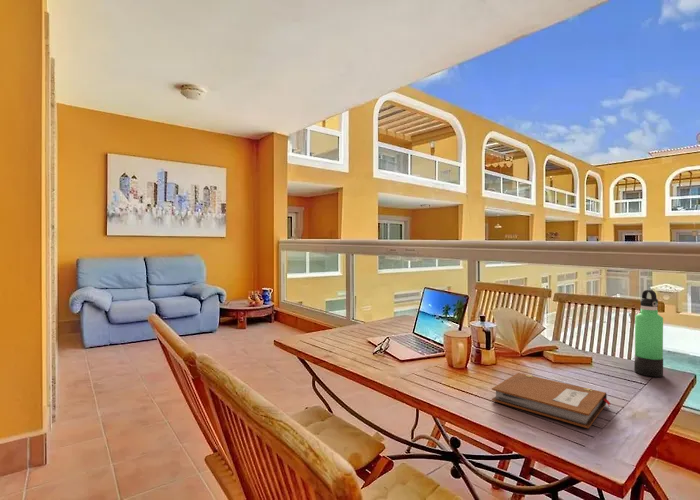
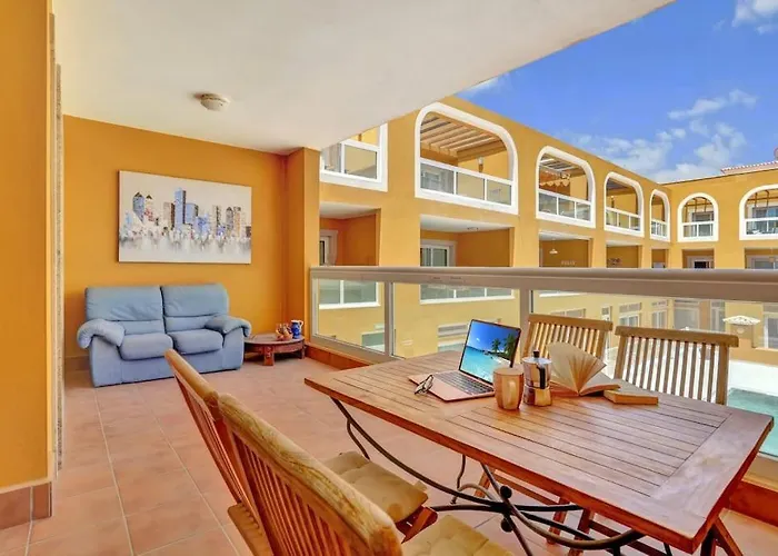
- notebook (551, 396)
- thermos bottle (648, 331)
